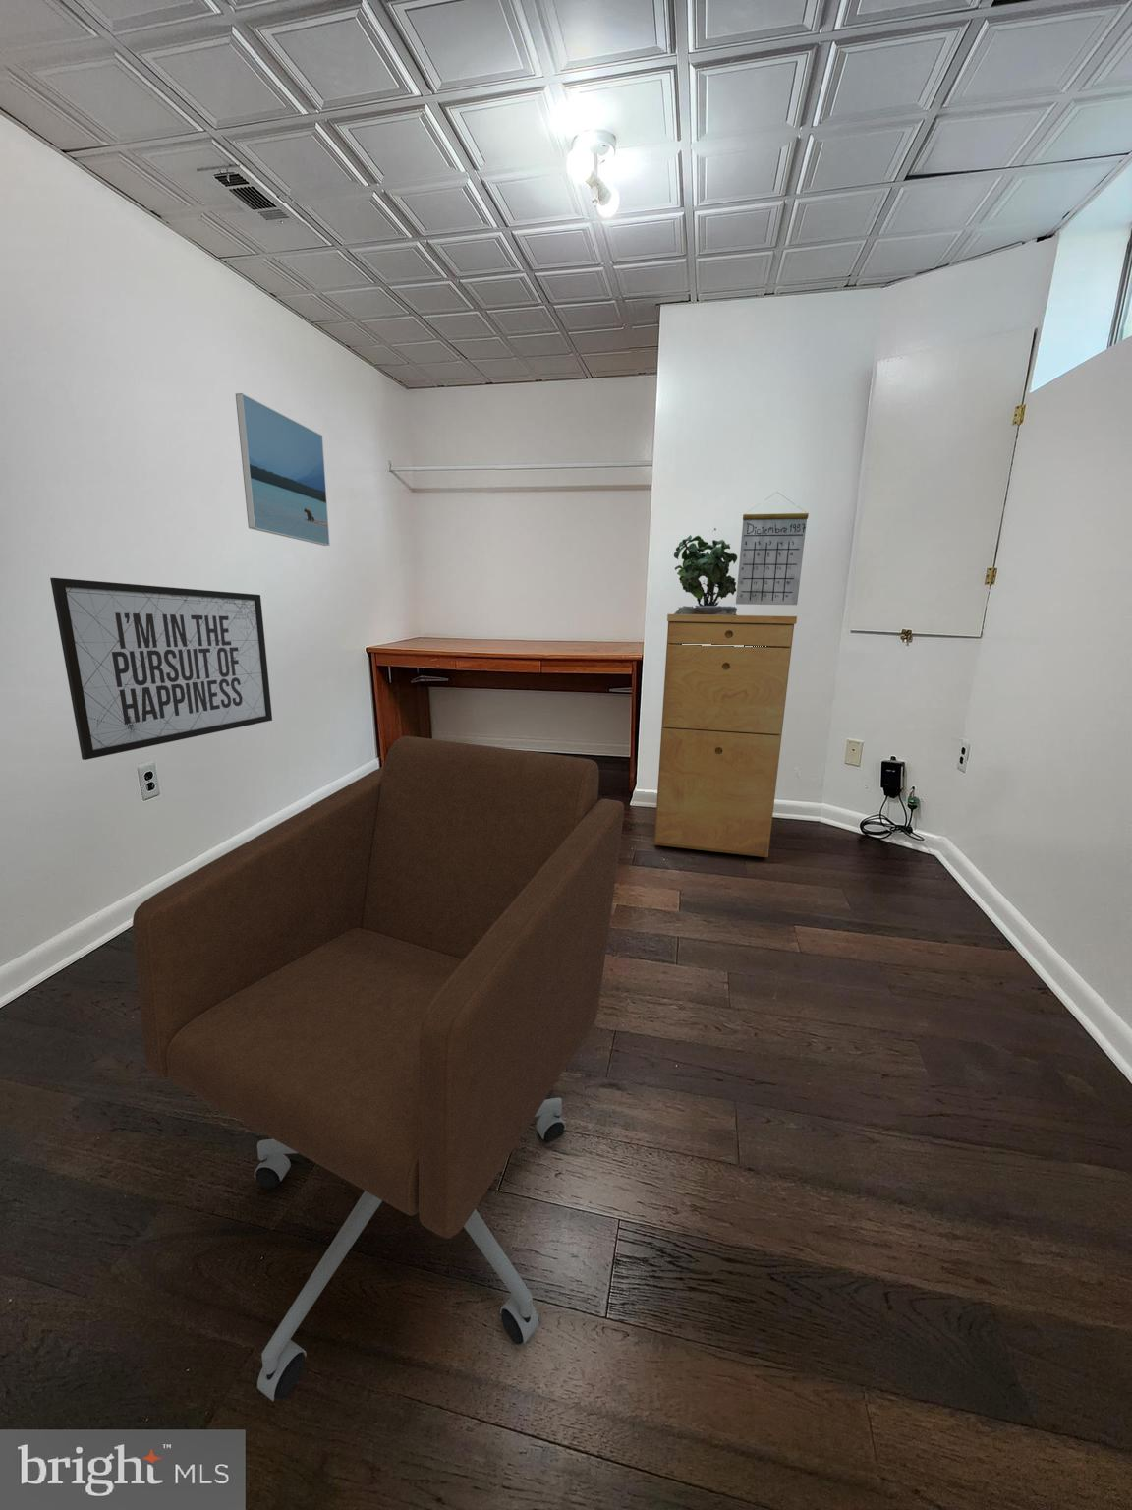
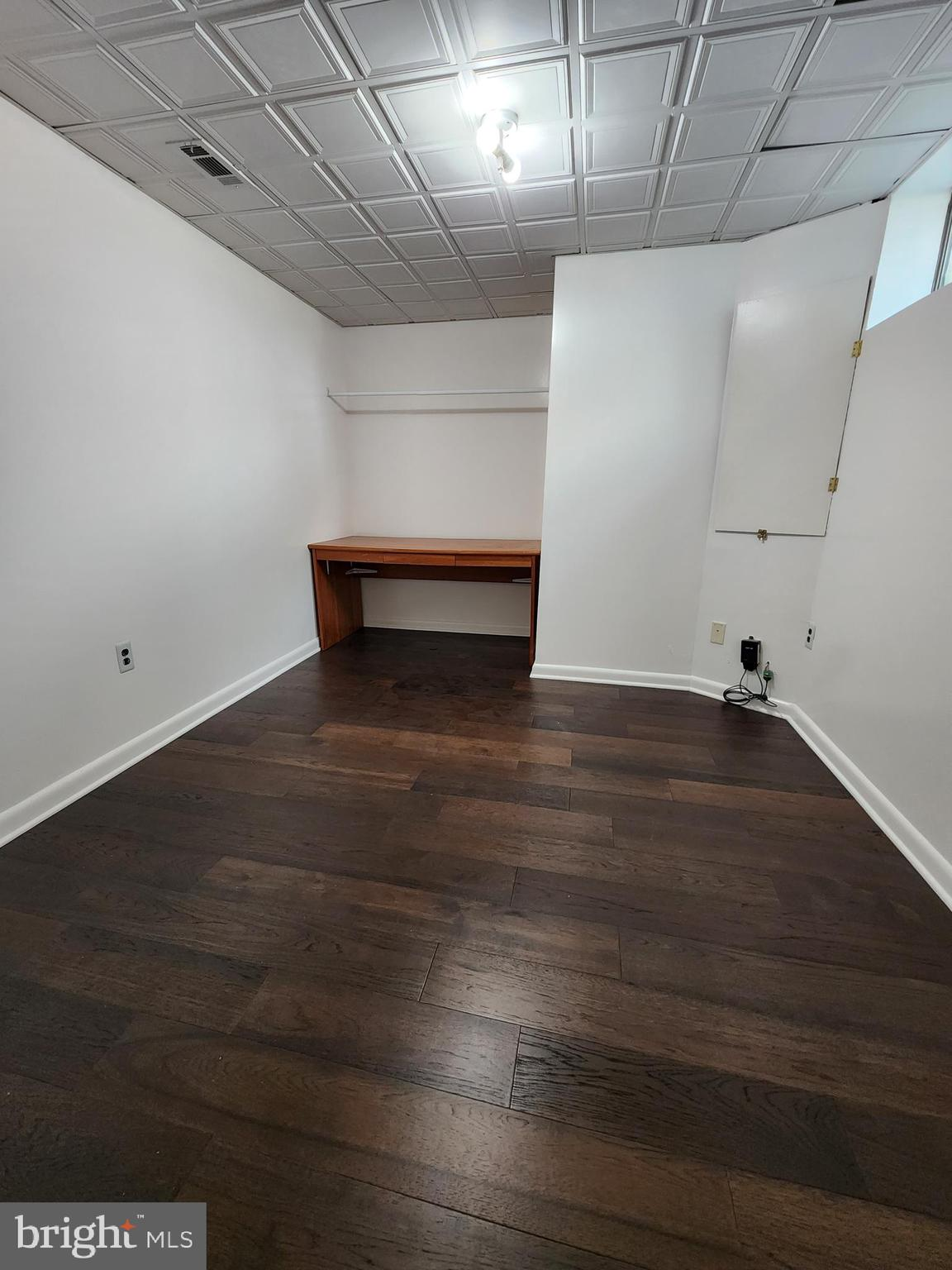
- calendar (772, 548)
- potted plant (705, 572)
- office chair (411, 1005)
- filing cabinet (717, 728)
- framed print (288, 478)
- mirror (184, 663)
